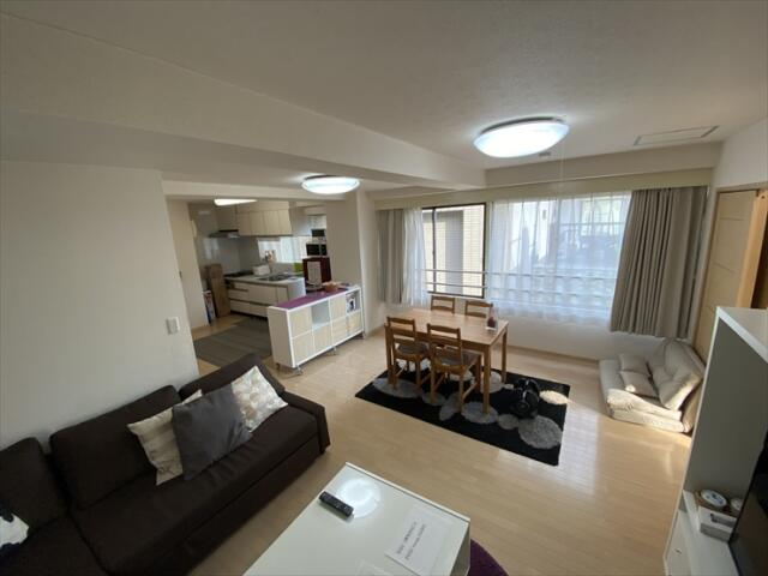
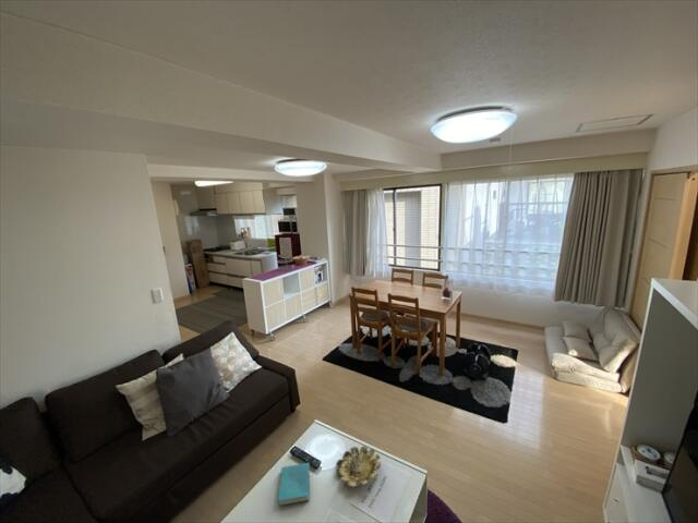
+ book (294, 483)
+ bowl (358, 465)
